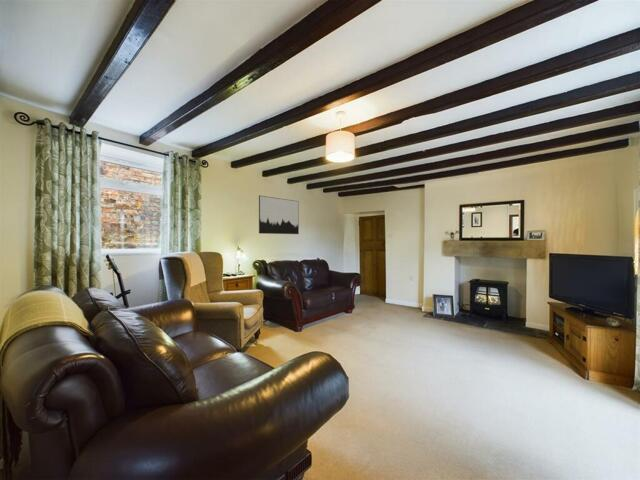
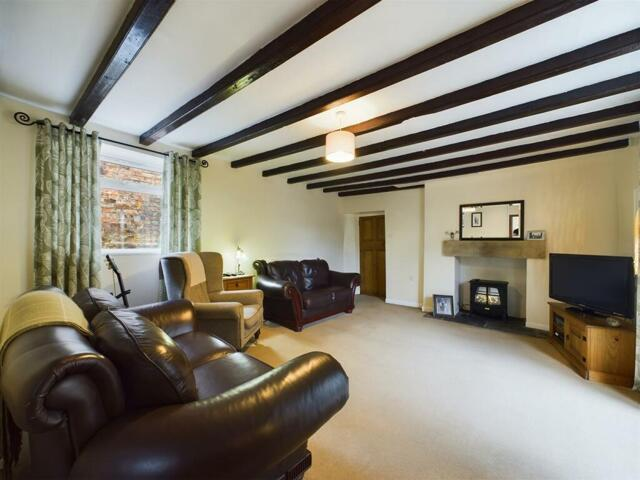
- wall art (280, 216)
